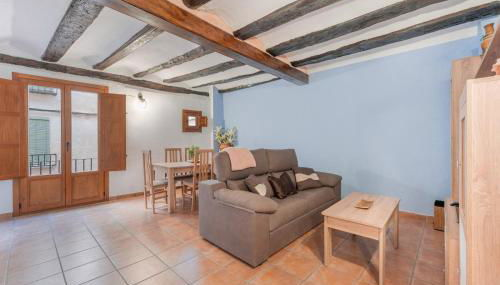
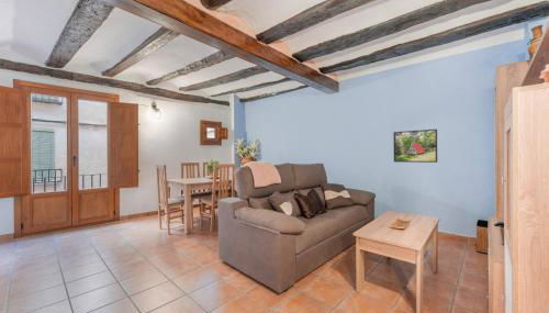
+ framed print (414, 146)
